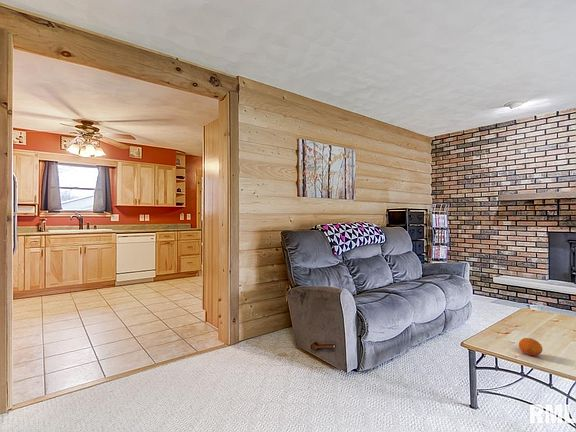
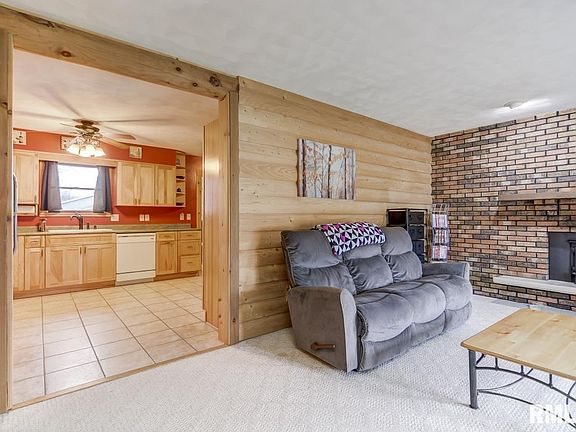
- fruit (530, 346)
